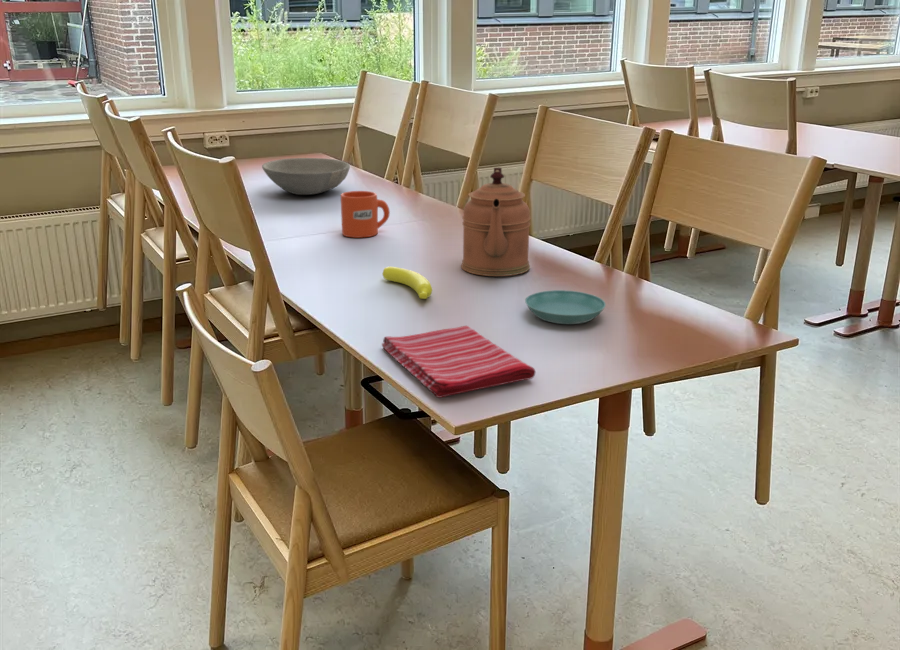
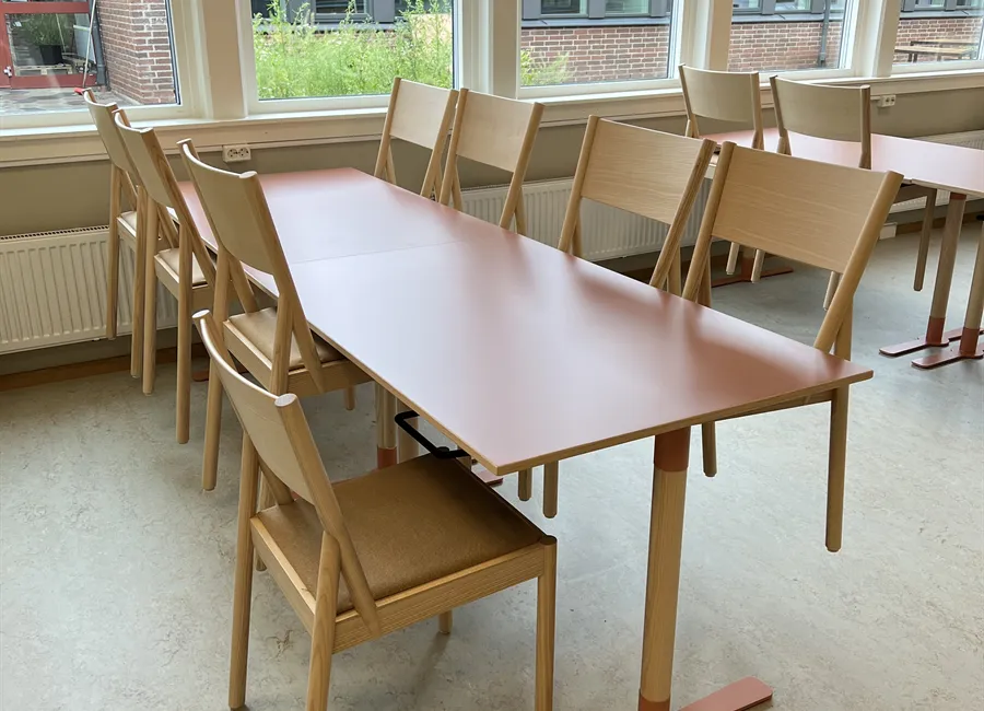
- dish towel (455, 356)
- banana (410, 282)
- mug (365, 213)
- bowl (306, 177)
- saucer (564, 308)
- coffeepot (496, 219)
